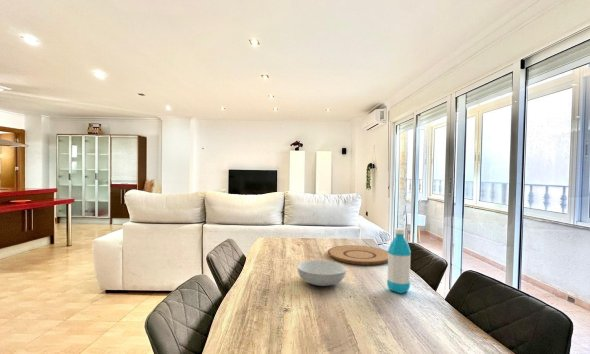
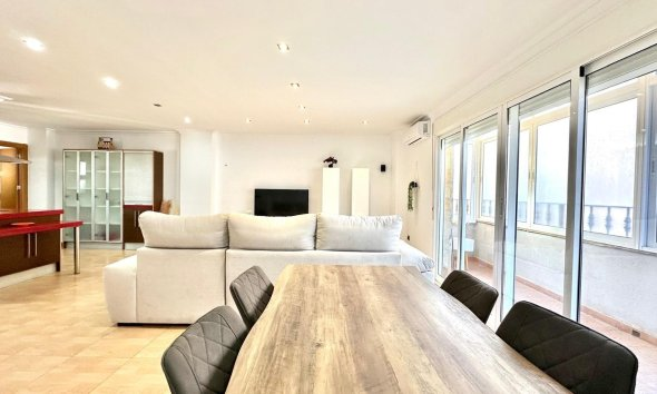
- plate (359, 254)
- serving bowl (321, 274)
- water bottle (399, 259)
